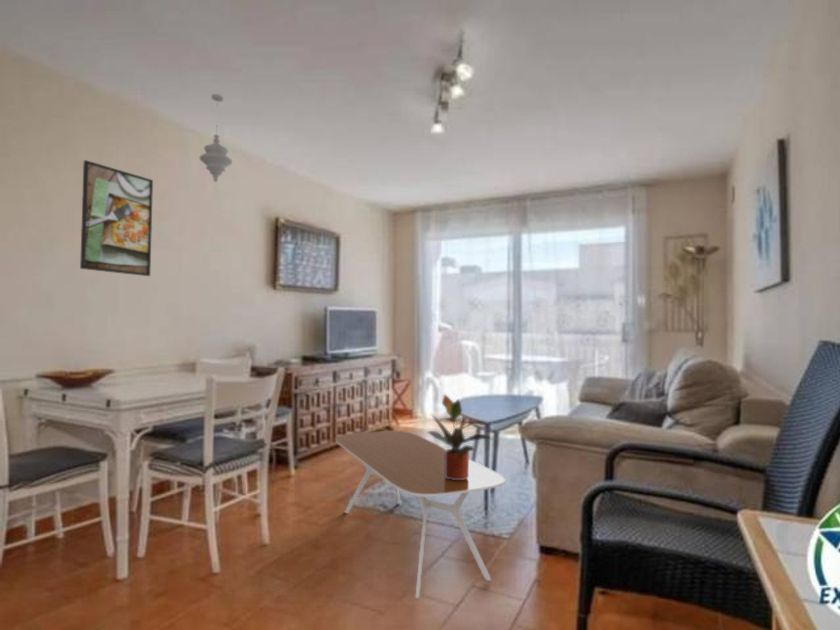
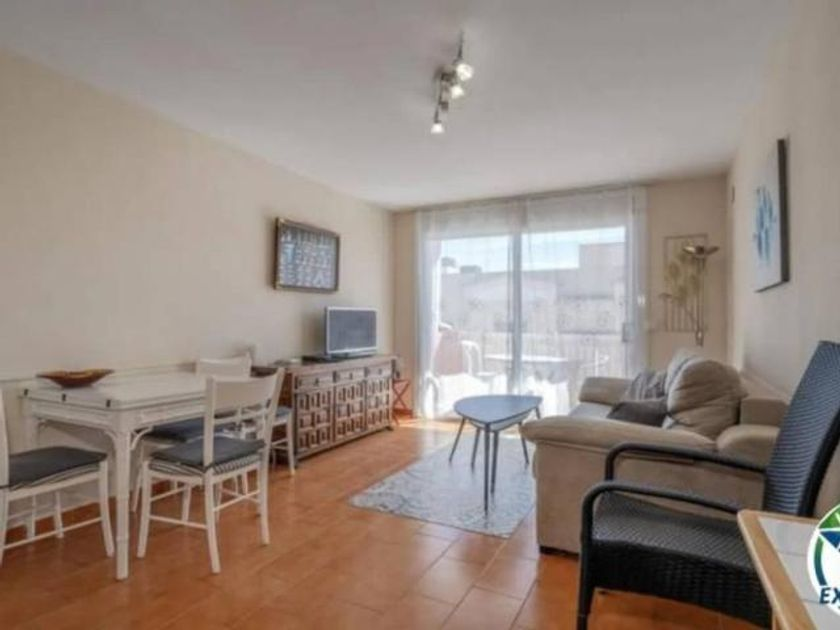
- potted plant (456, 438)
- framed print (118, 221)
- coffee table (407, 493)
- pendant light (216, 139)
